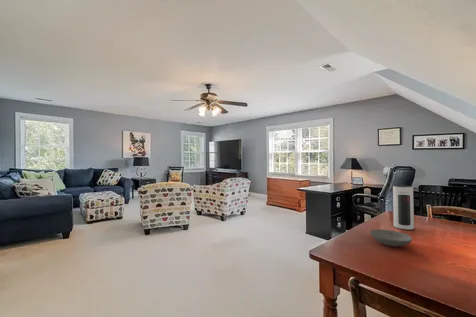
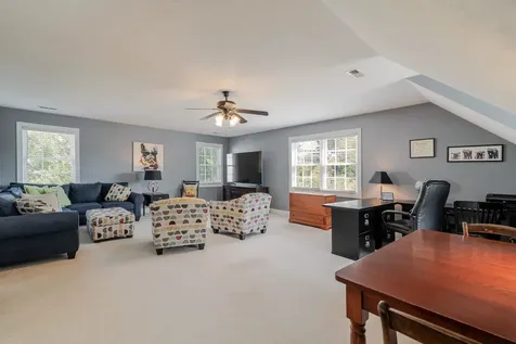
- speaker (403, 206)
- bowl (390, 239)
